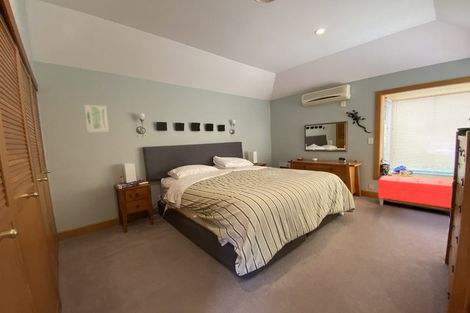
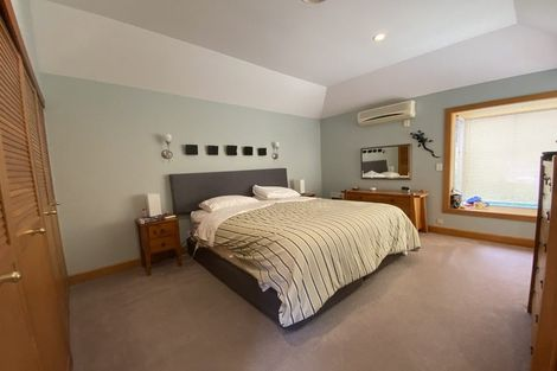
- bench (417, 194)
- wall art (96, 119)
